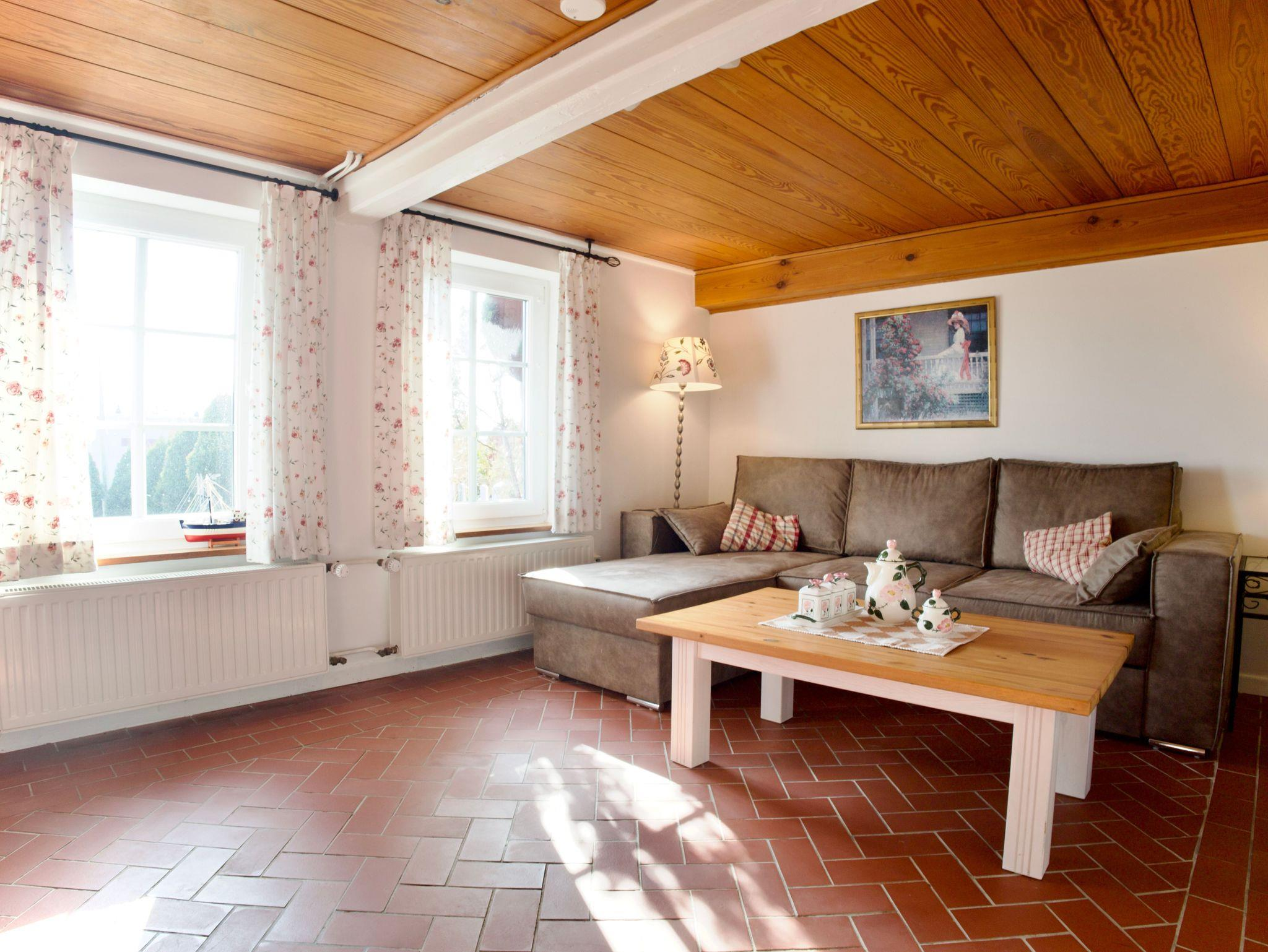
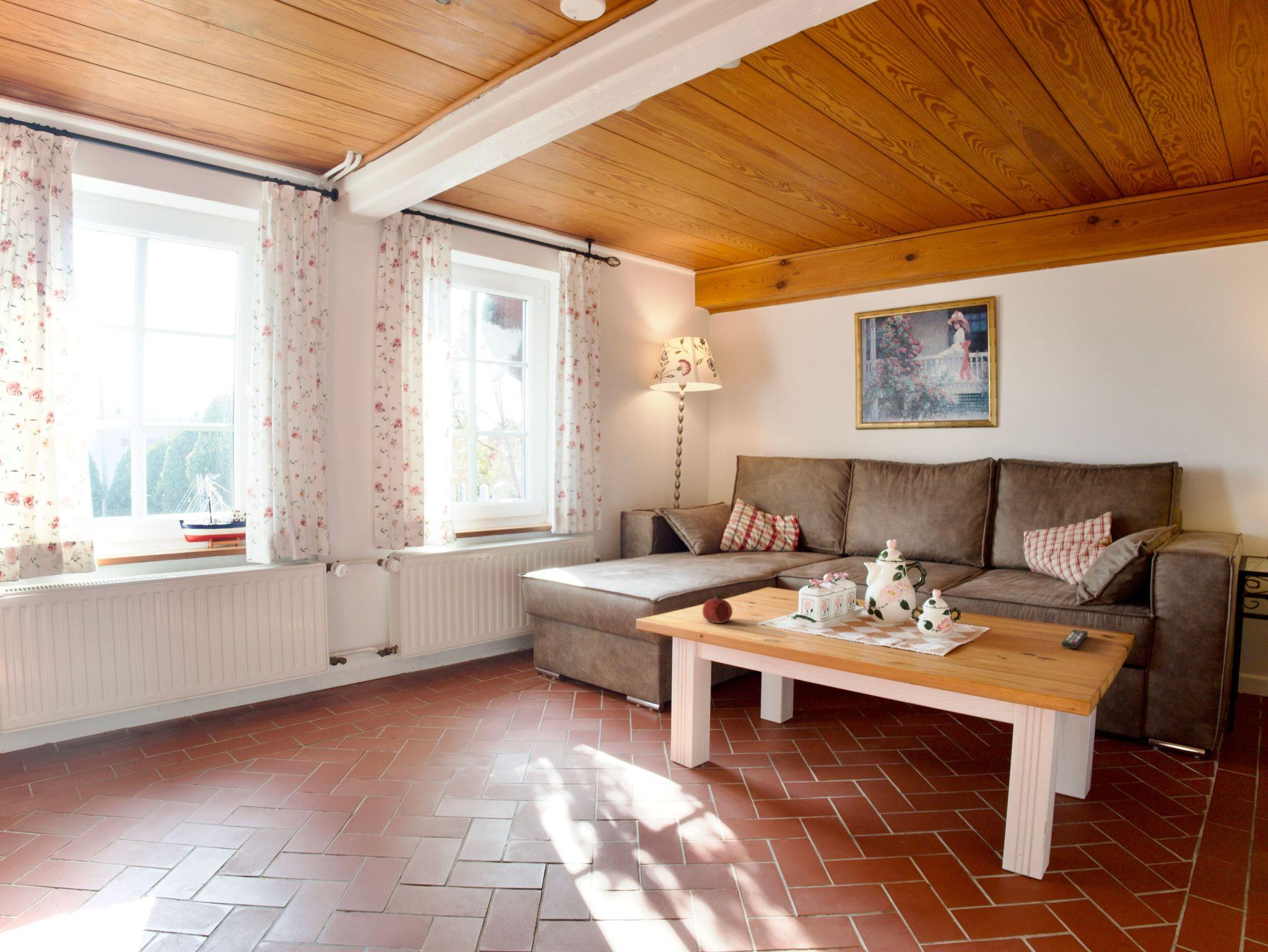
+ fruit (718, 606)
+ remote control (1075, 638)
